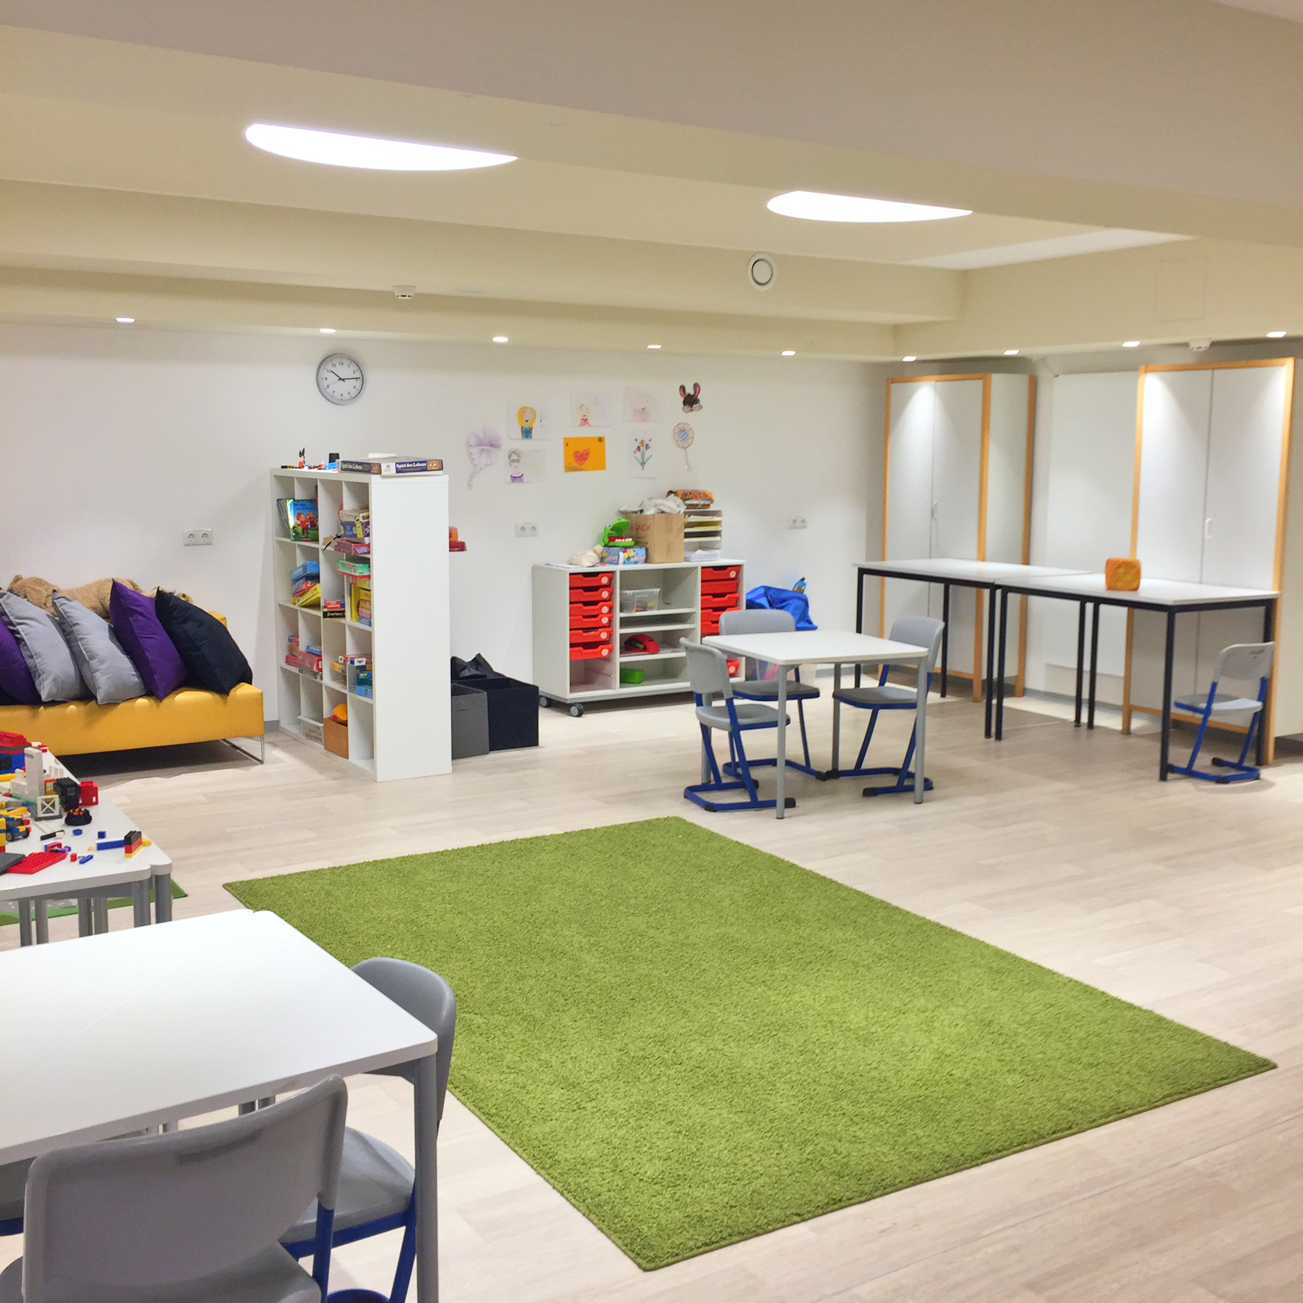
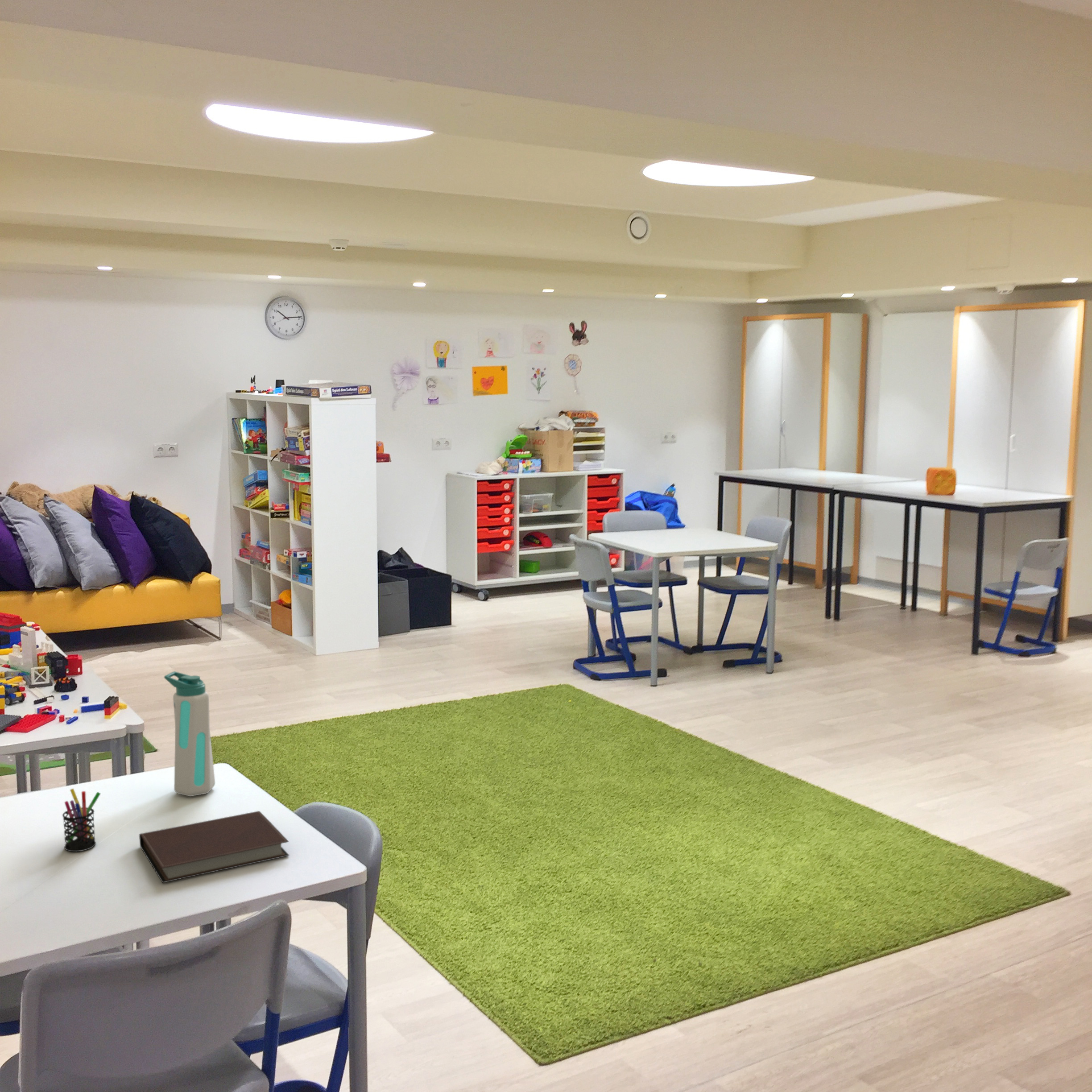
+ water bottle (189, 733)
+ notebook (213, 844)
+ pen holder (83, 816)
